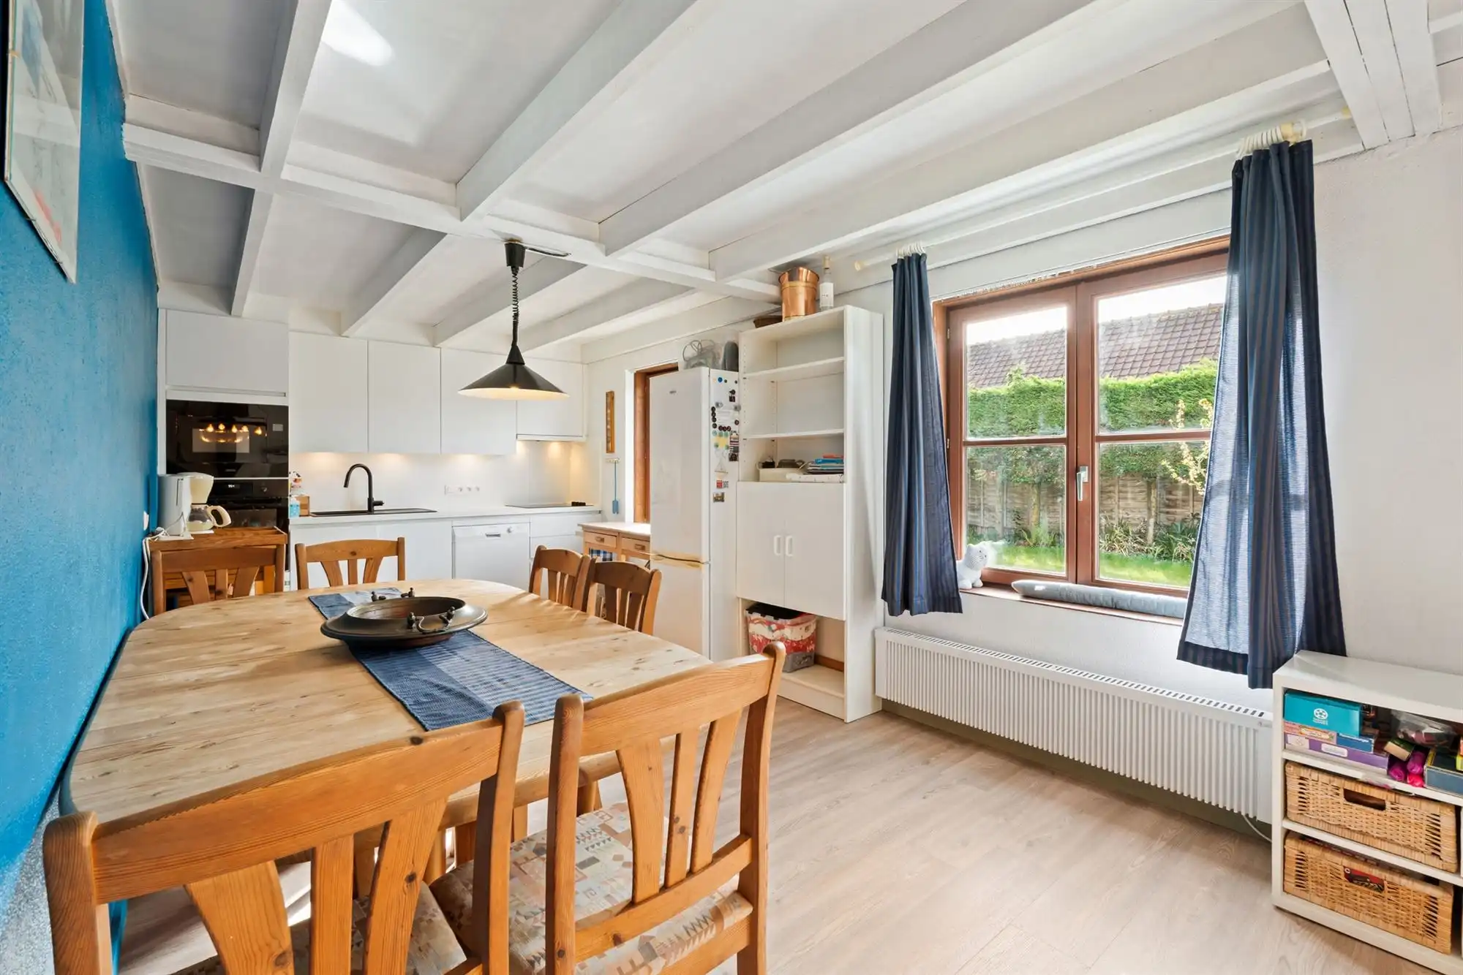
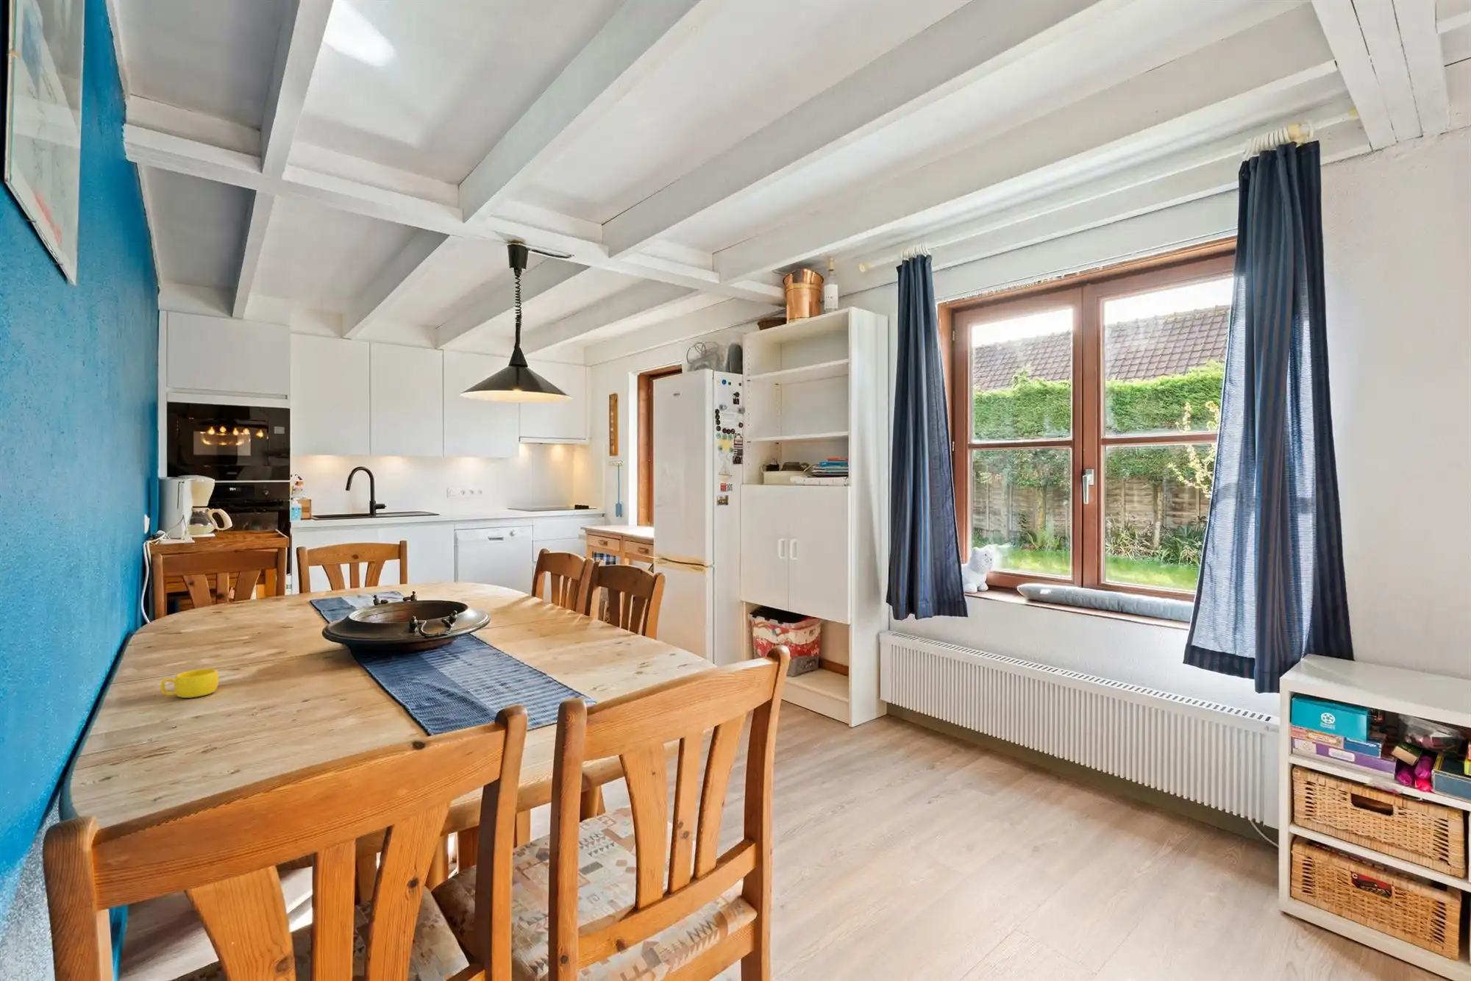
+ cup (189, 684)
